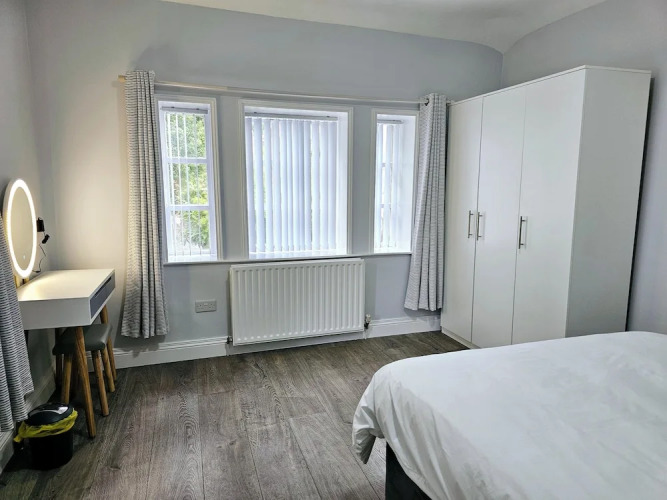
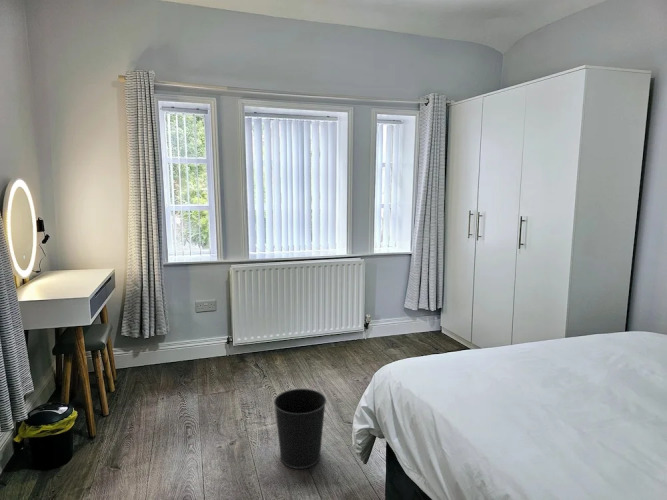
+ wastebasket (300, 428)
